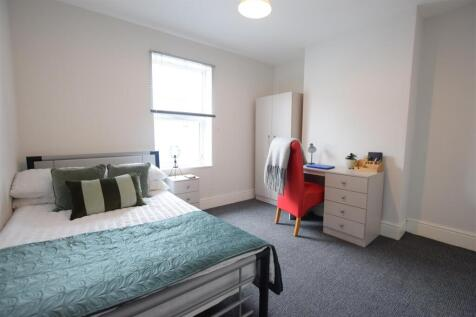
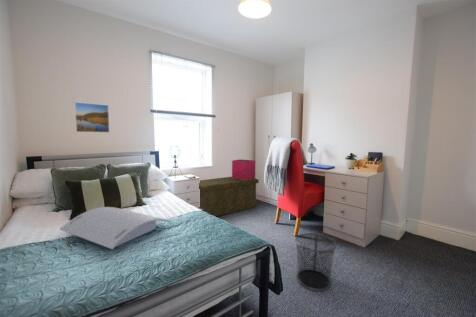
+ storage bench (226, 194)
+ waste bin (314, 260)
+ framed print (92, 118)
+ storage bin (243, 169)
+ serving tray (118, 223)
